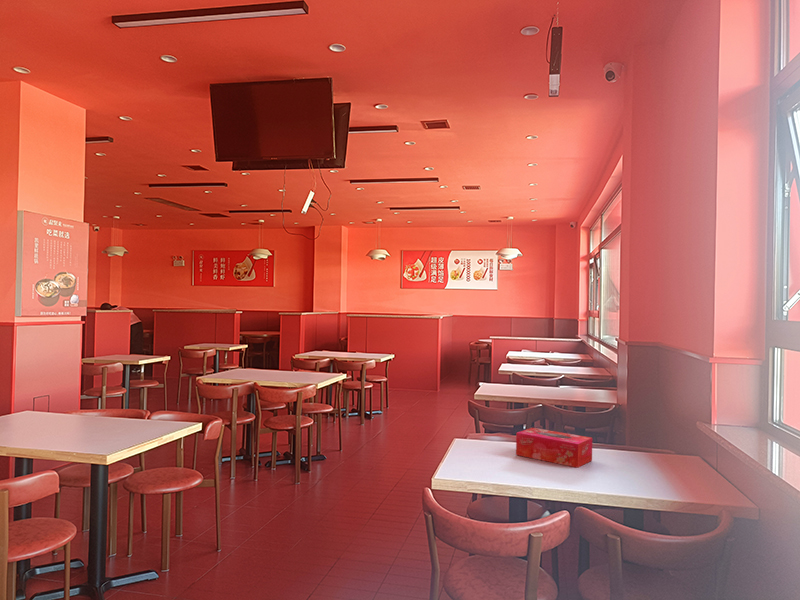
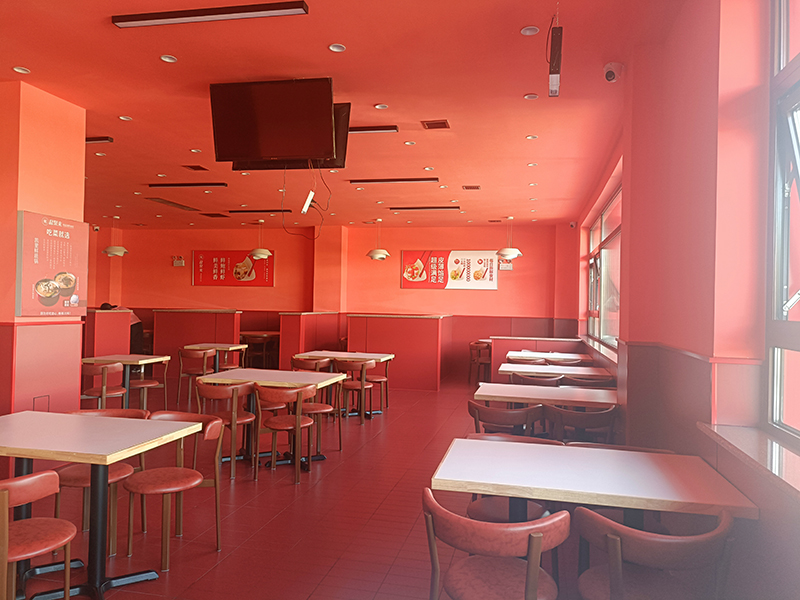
- tissue box (553, 446)
